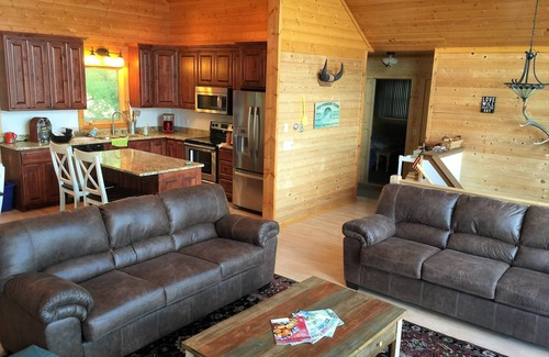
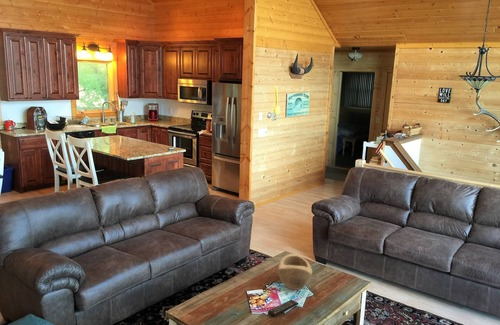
+ remote control (283, 308)
+ decorative bowl (295, 272)
